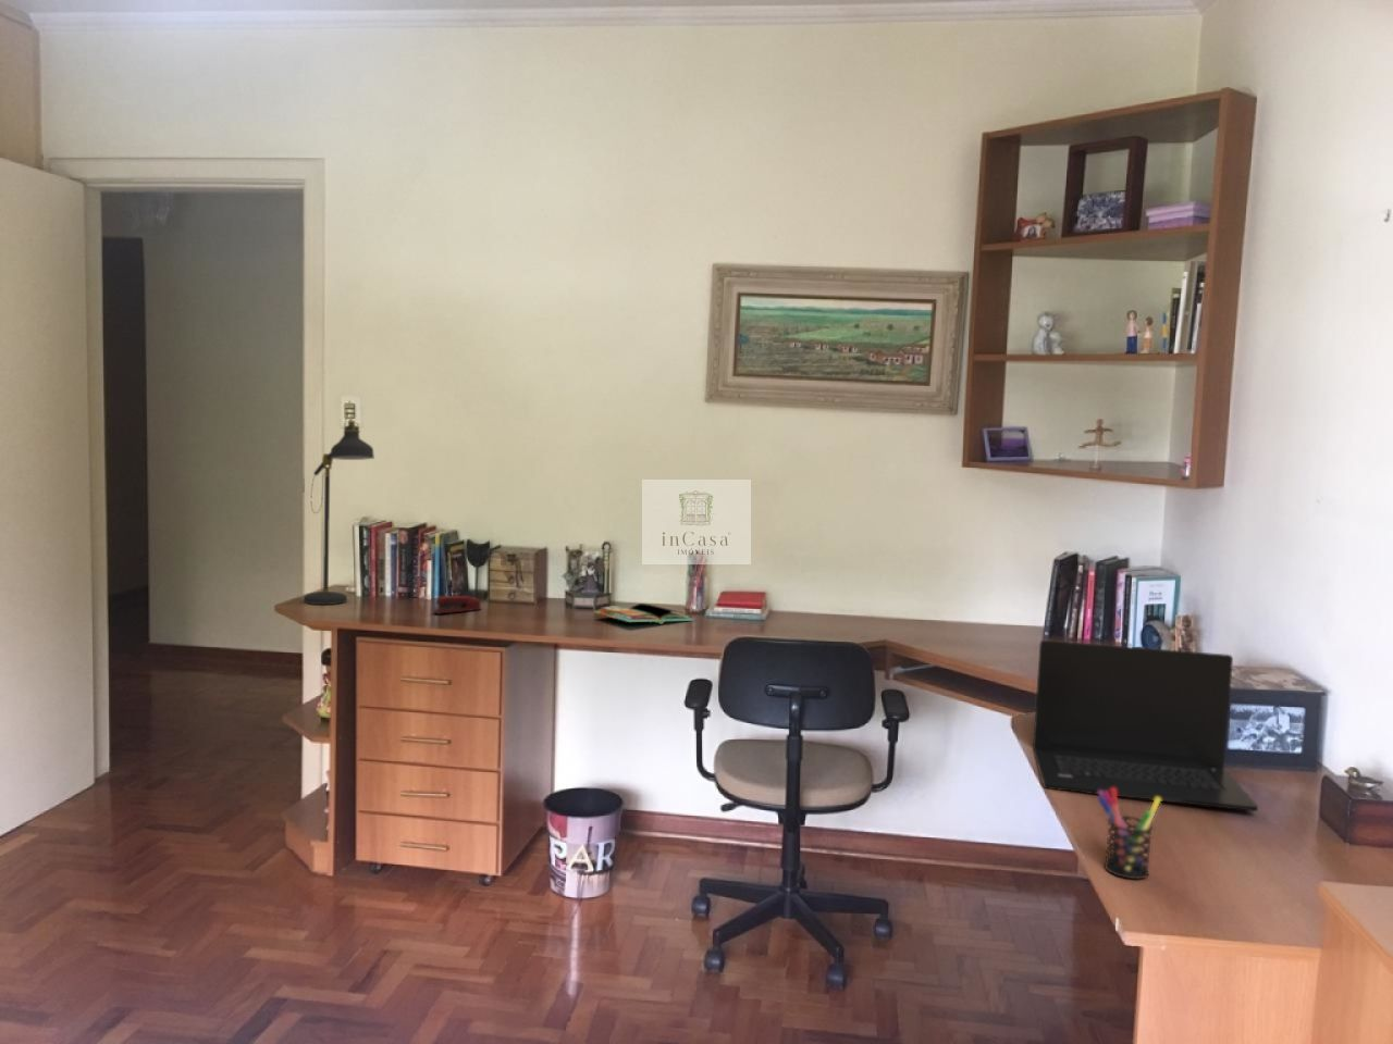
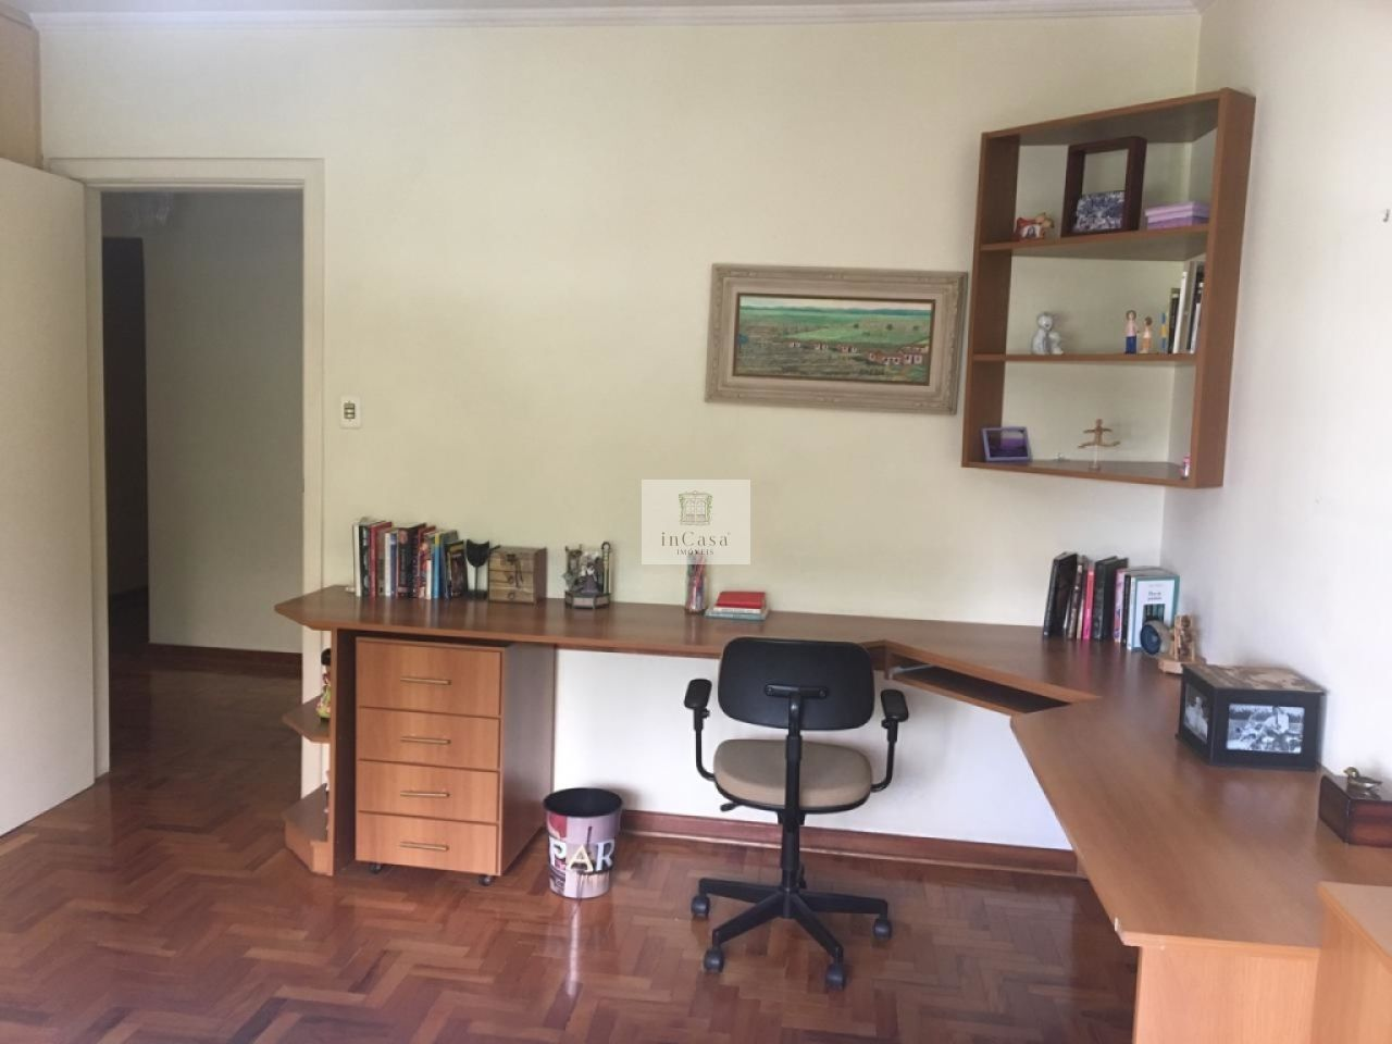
- pen holder (1130, 831)
- desk lamp (329, 508)
- laptop (1141, 718)
- stapler (457, 602)
- book (643, 613)
